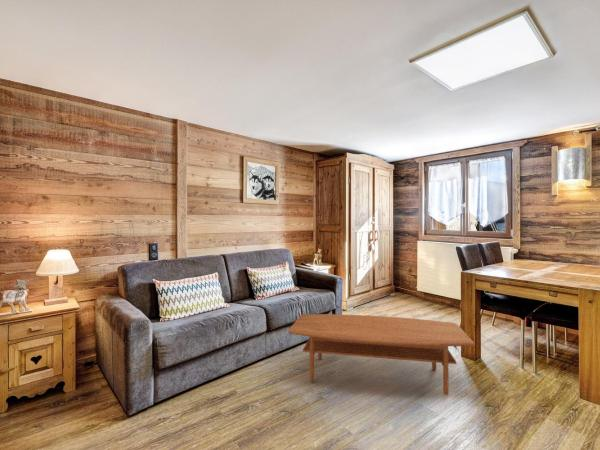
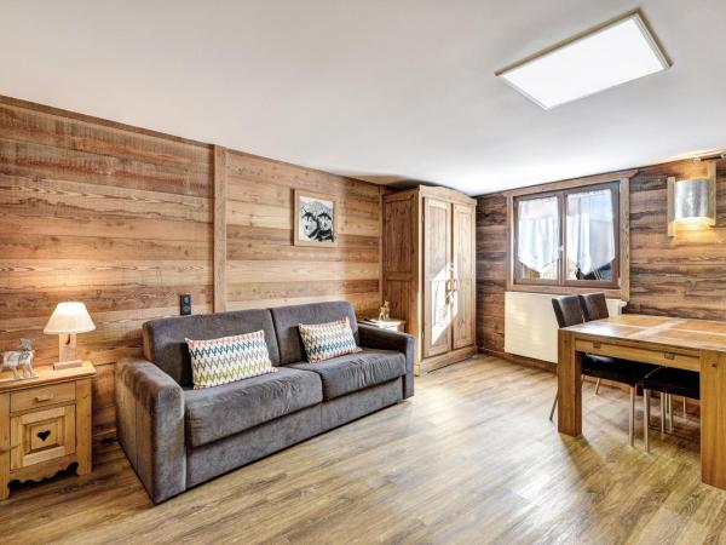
- coffee table (375, 351)
